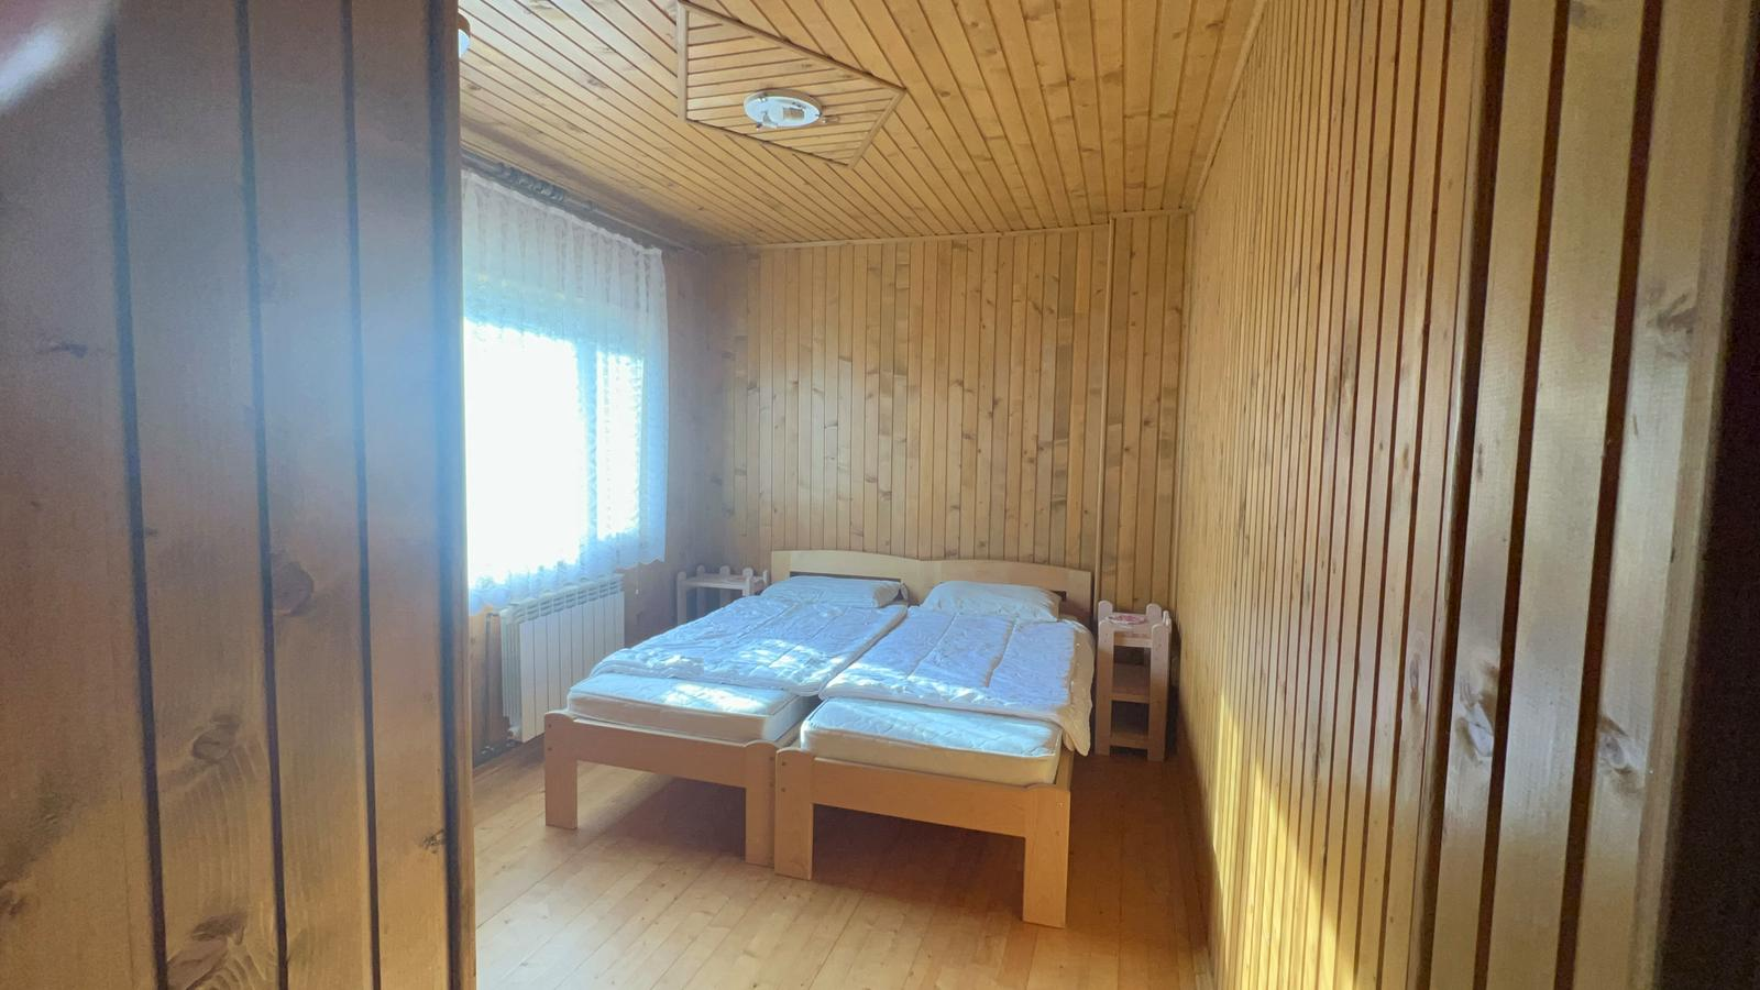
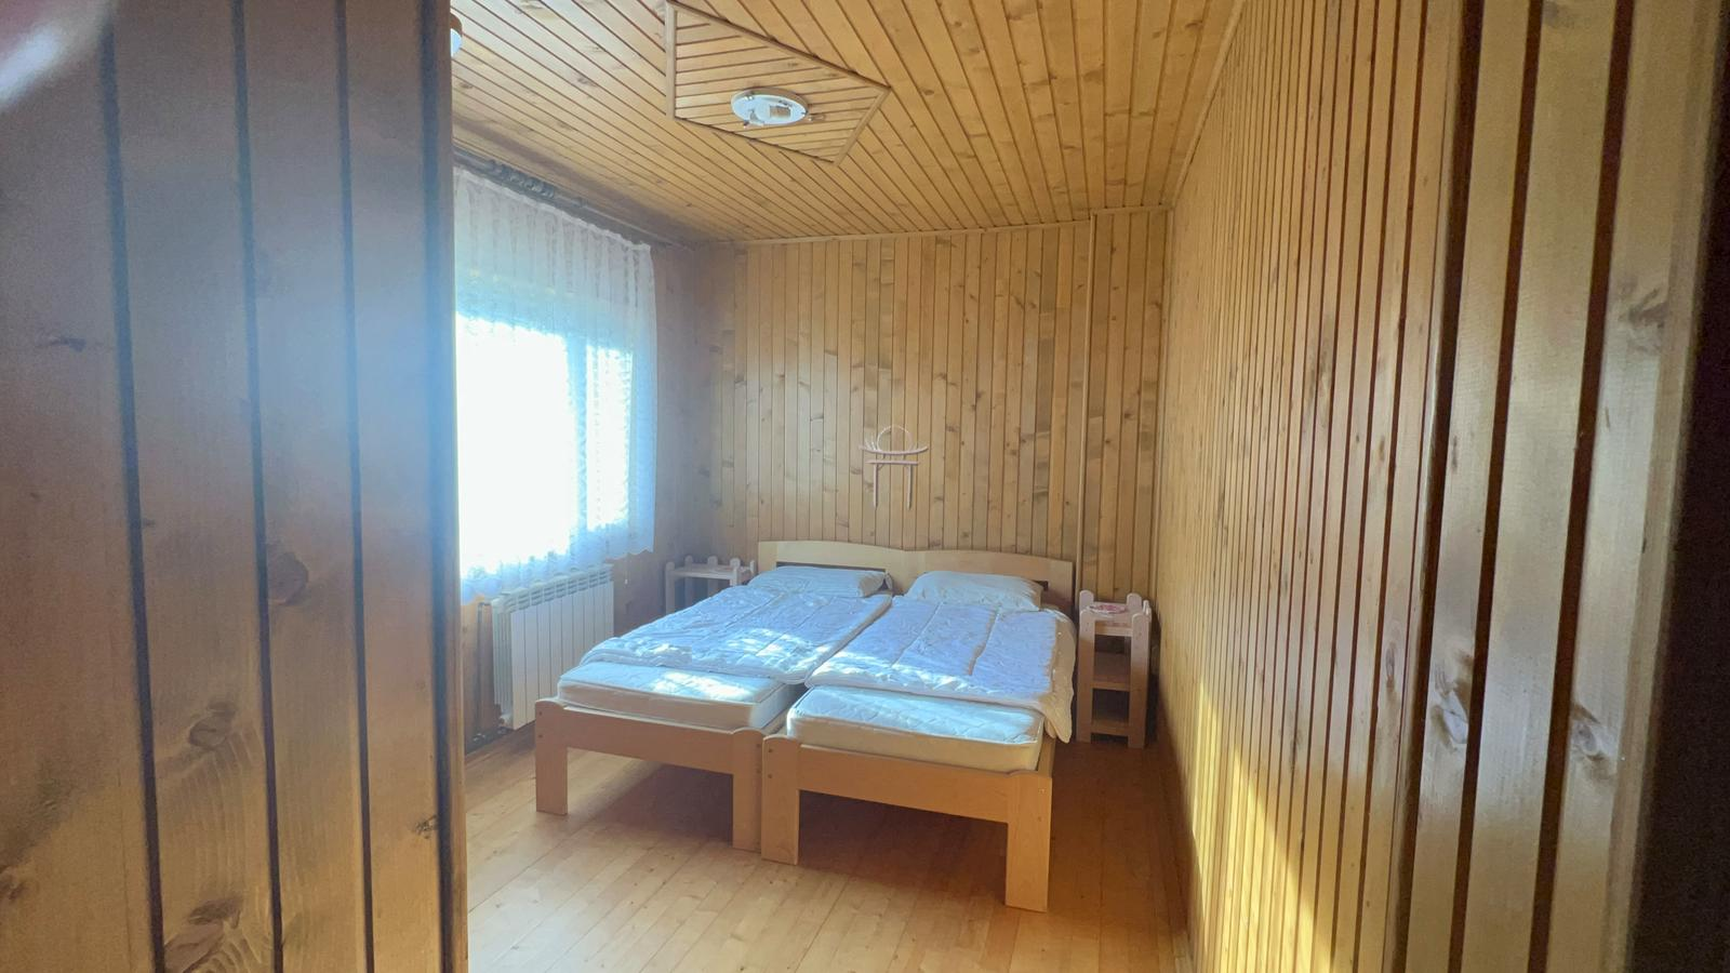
+ torii gate (894, 463)
